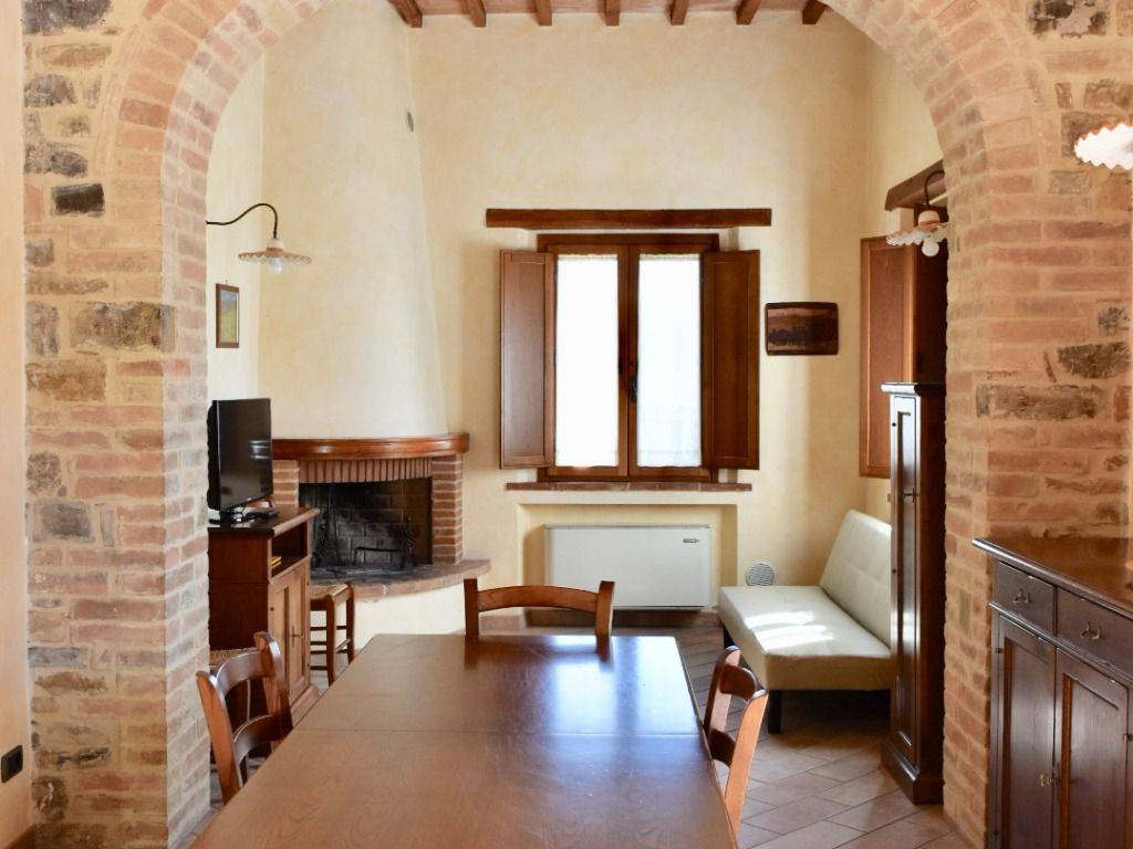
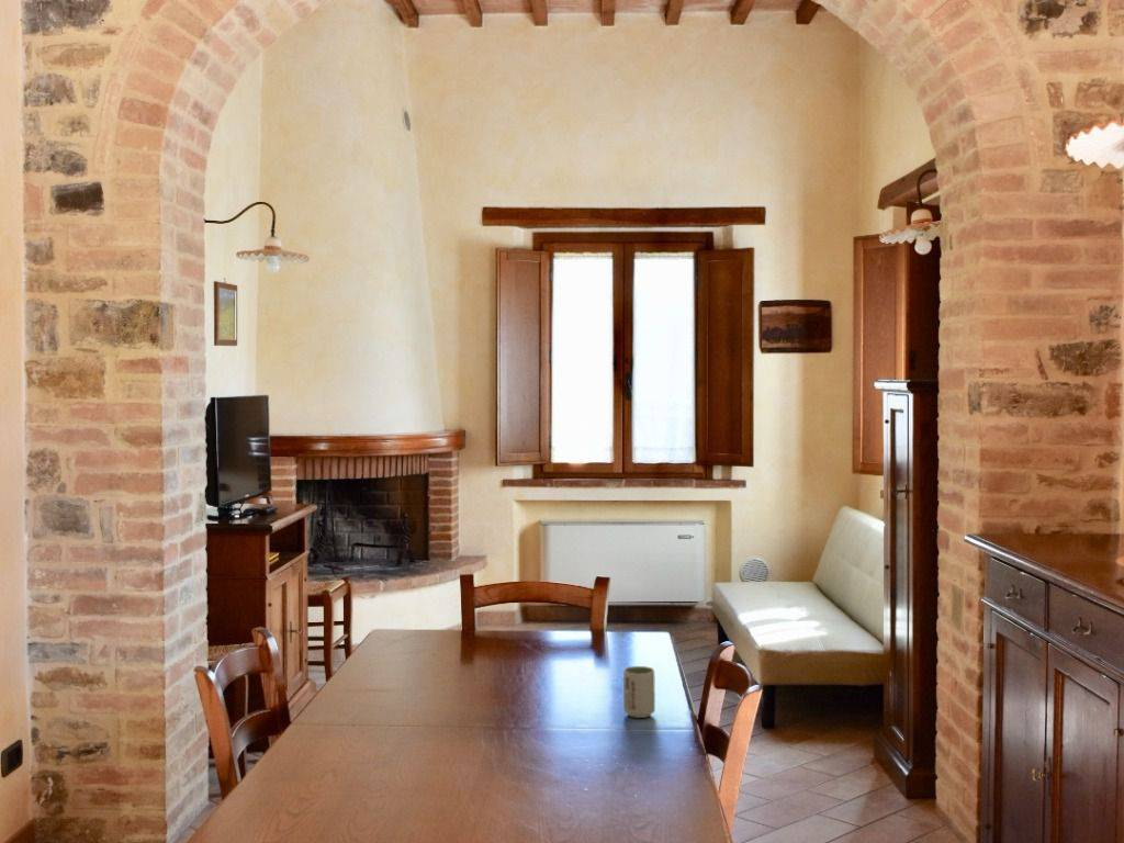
+ cup (639, 692)
